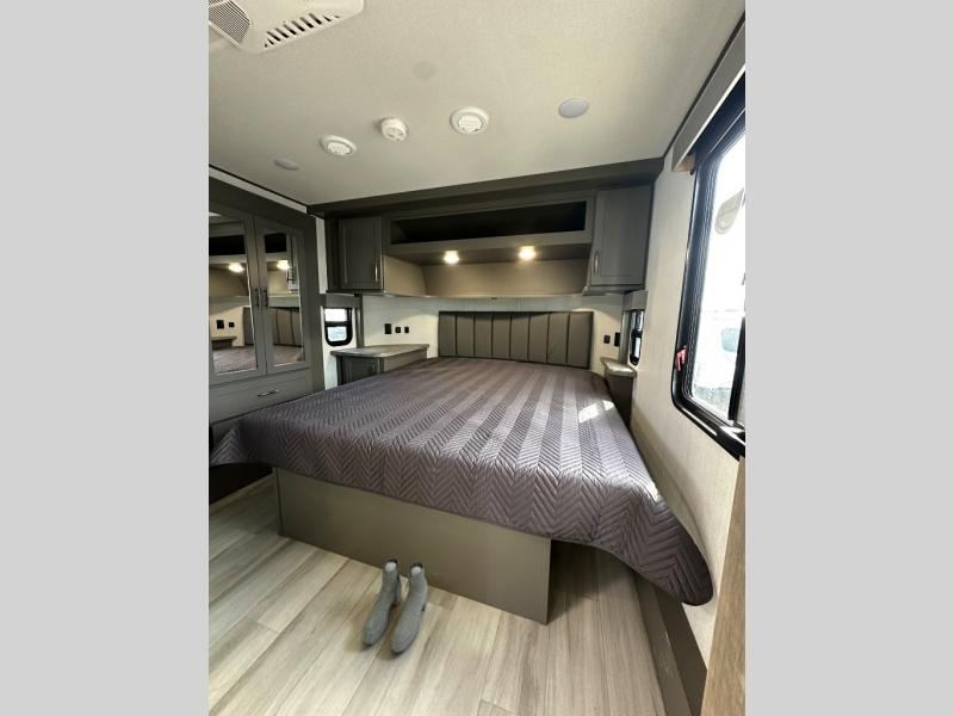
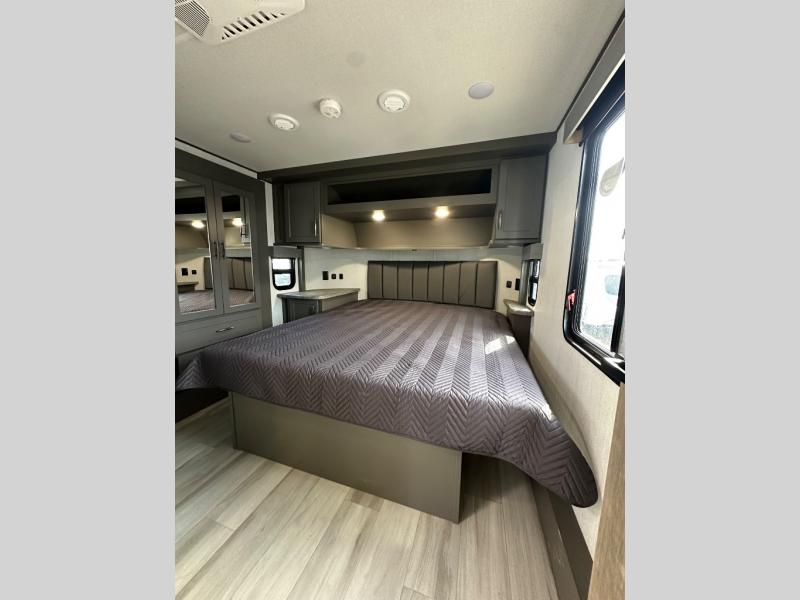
- boots (397, 598)
